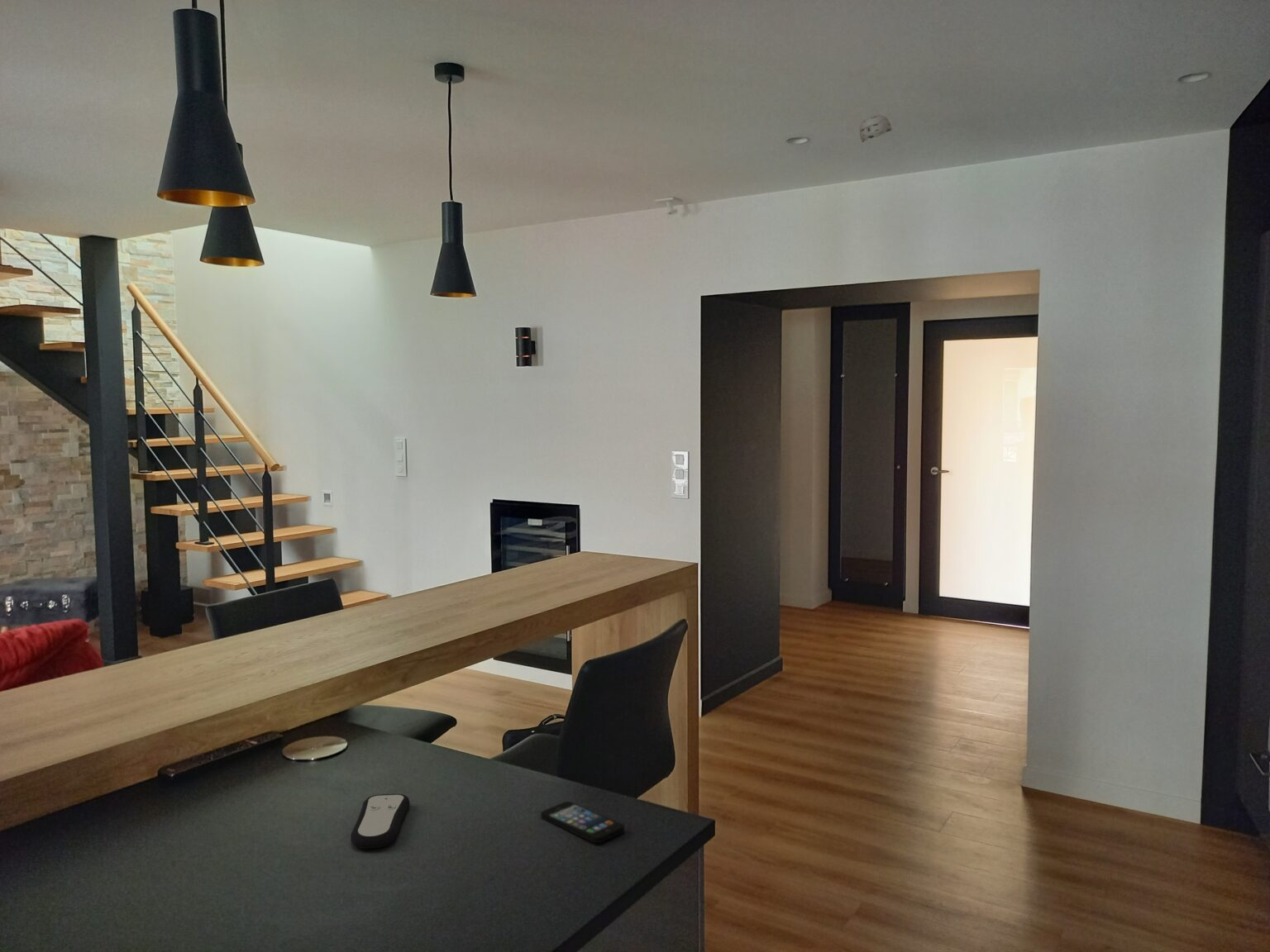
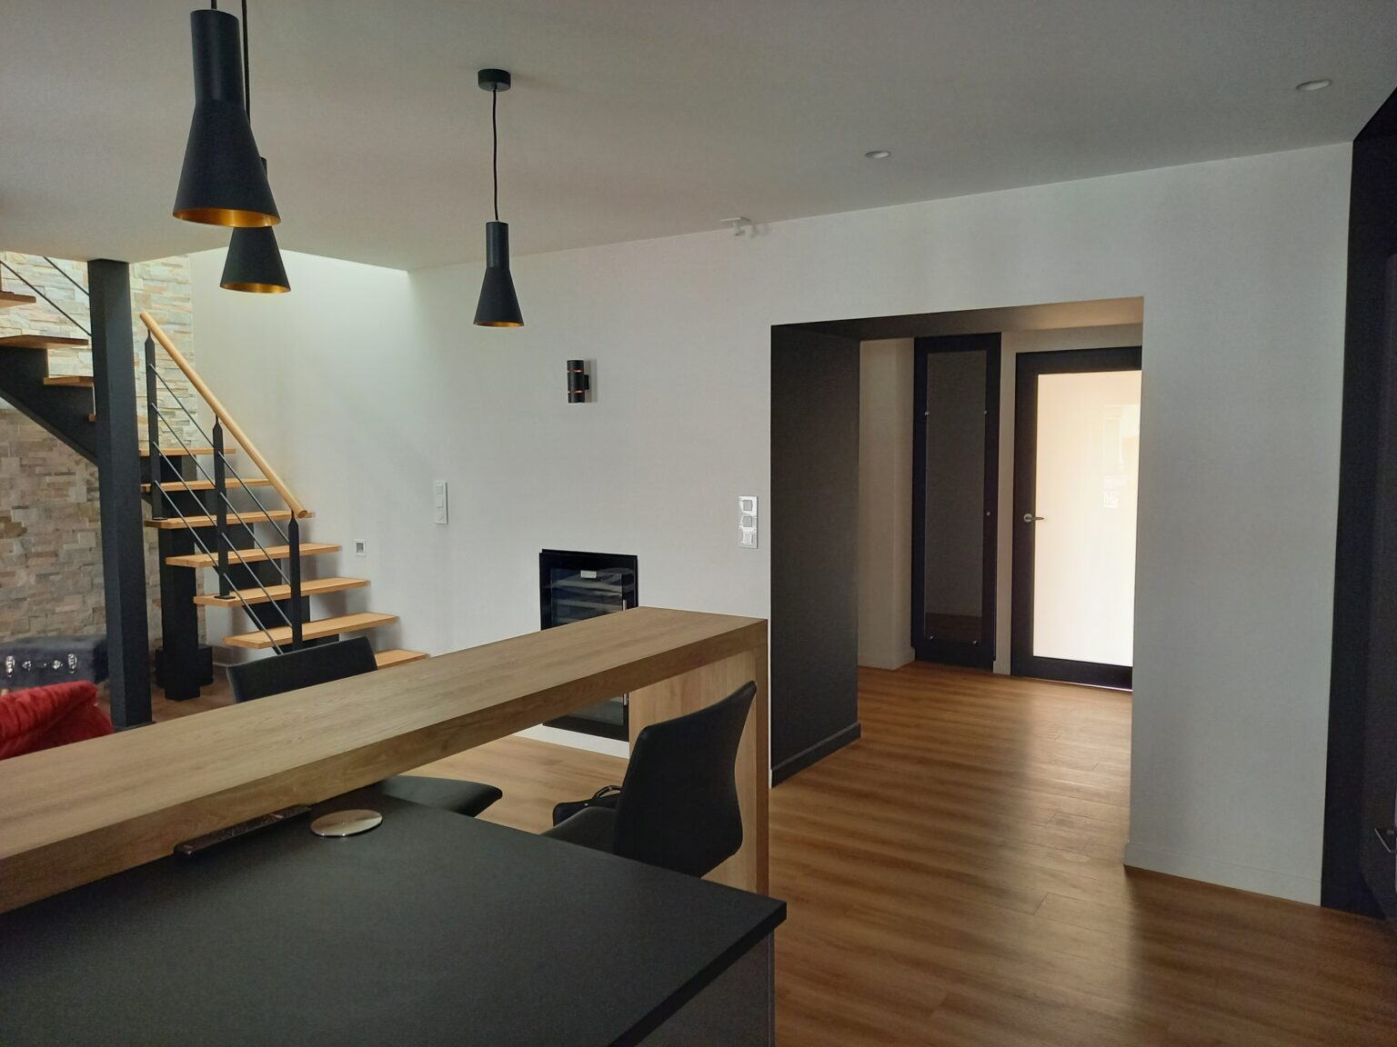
- remote control (380, 819)
- smartphone (581, 821)
- smoke detector (876, 130)
